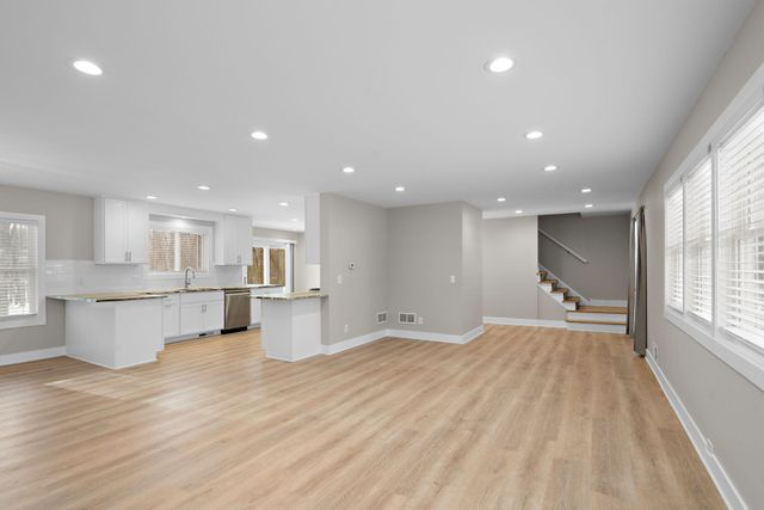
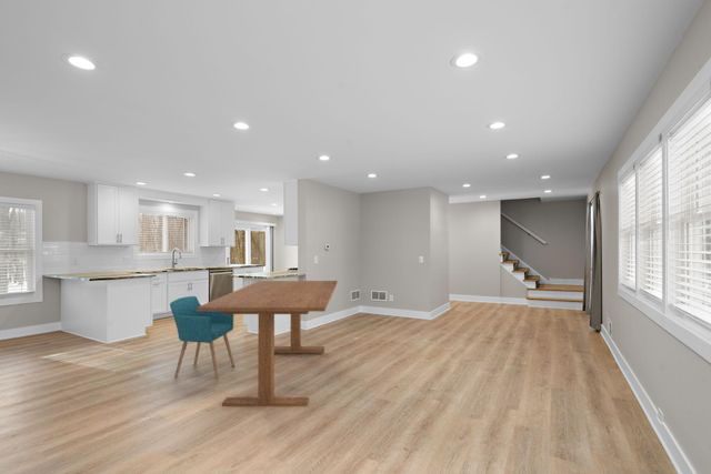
+ chair (202, 334)
+ dining table (291, 332)
